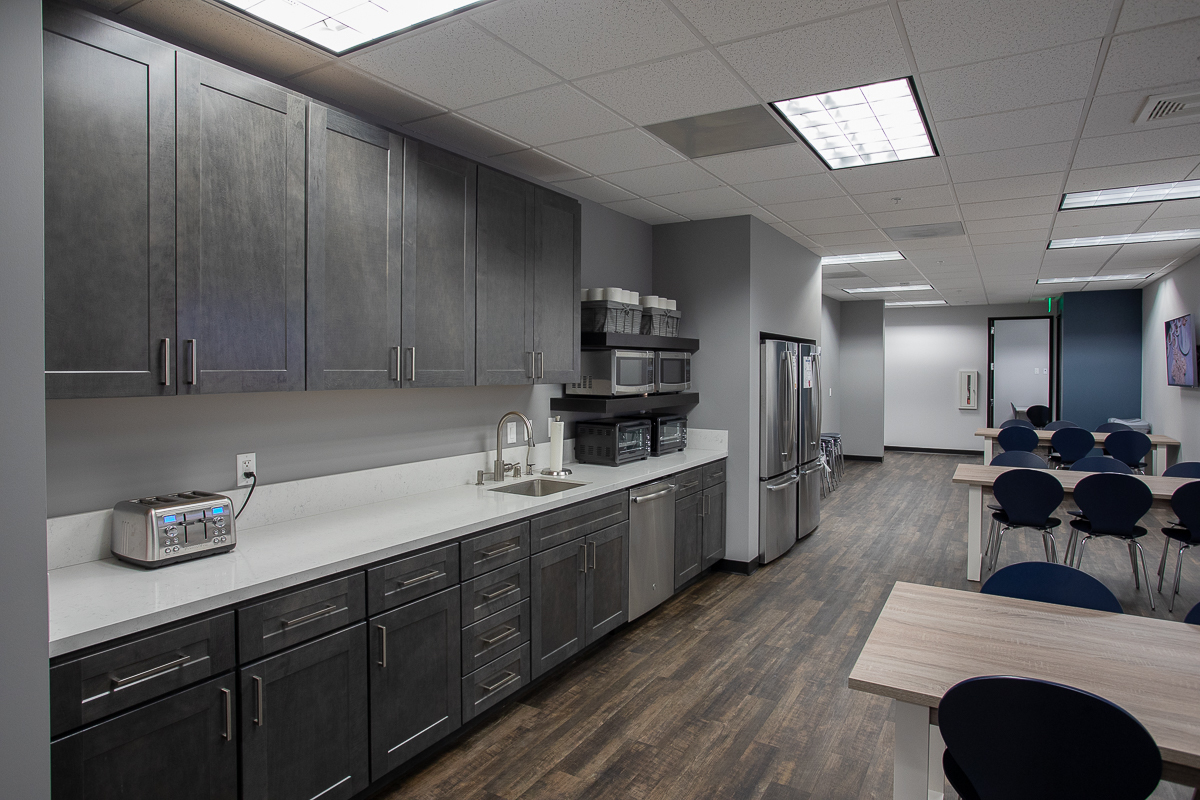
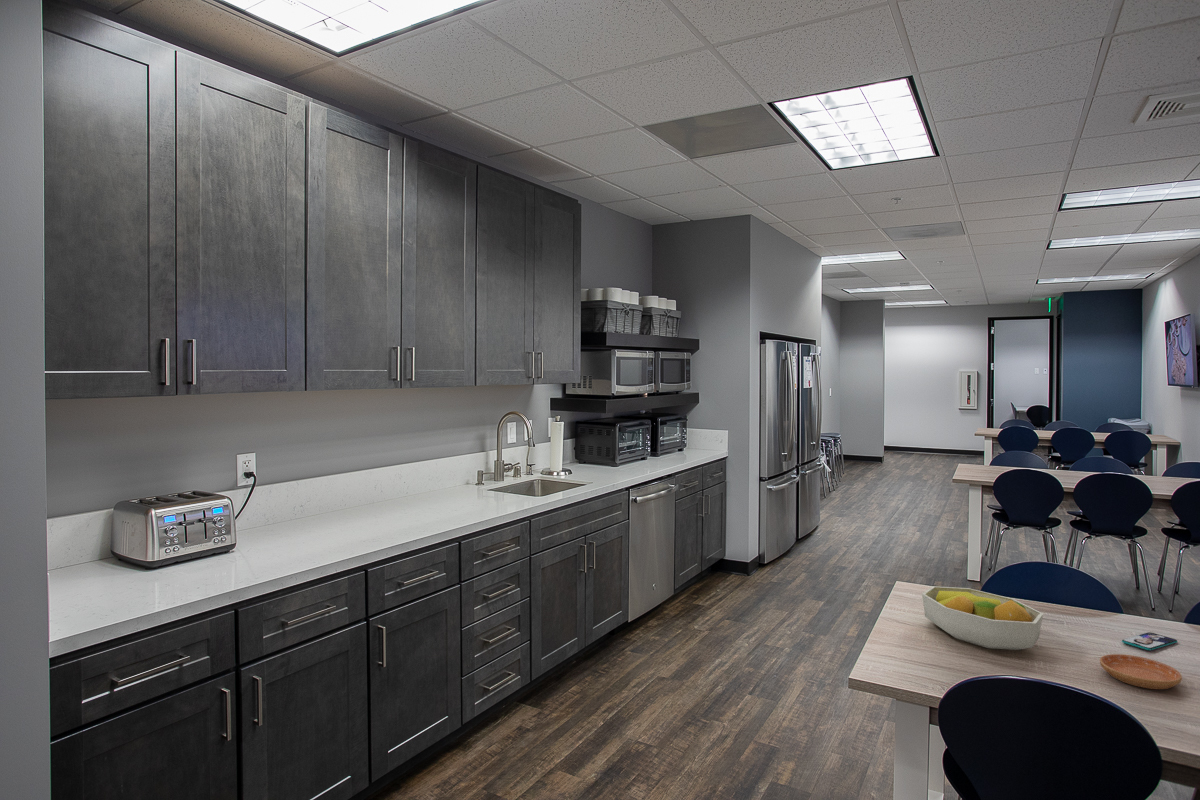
+ fruit bowl (979, 611)
+ saucer (1139, 672)
+ smartphone (1149, 641)
